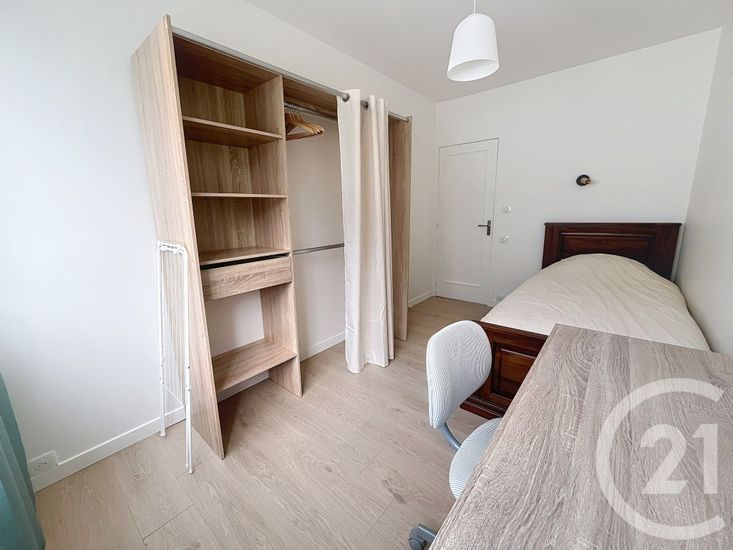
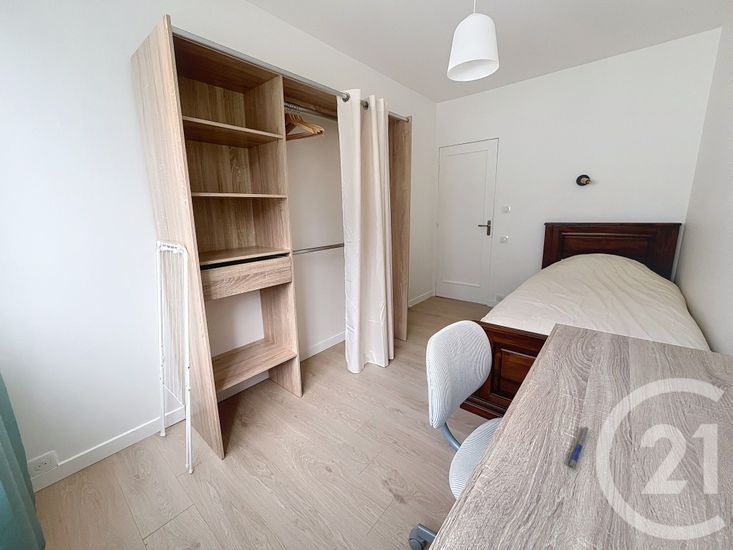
+ pen (579, 445)
